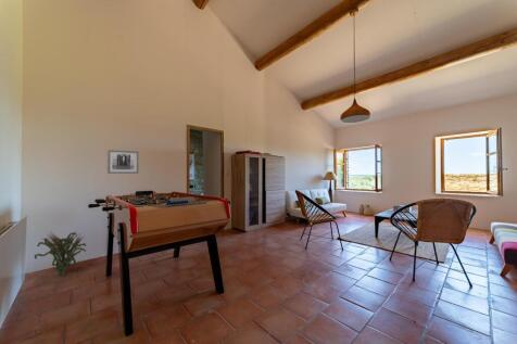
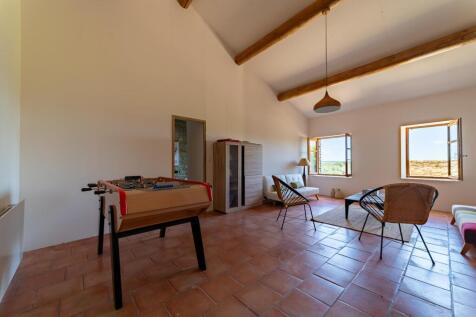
- wall art (123, 162)
- decorative plant (62, 252)
